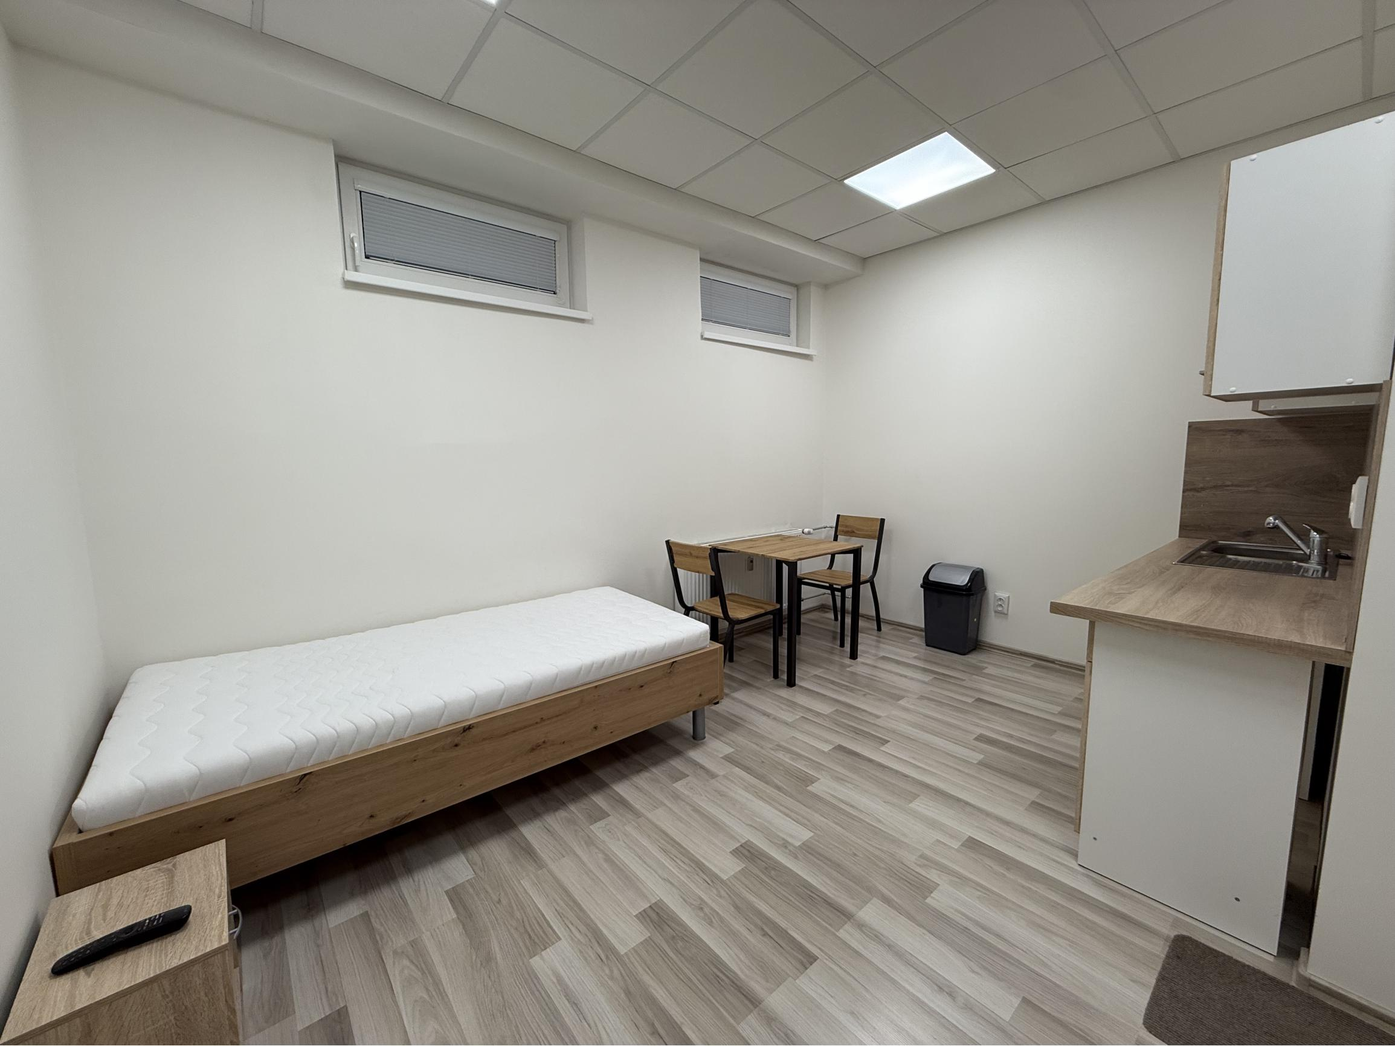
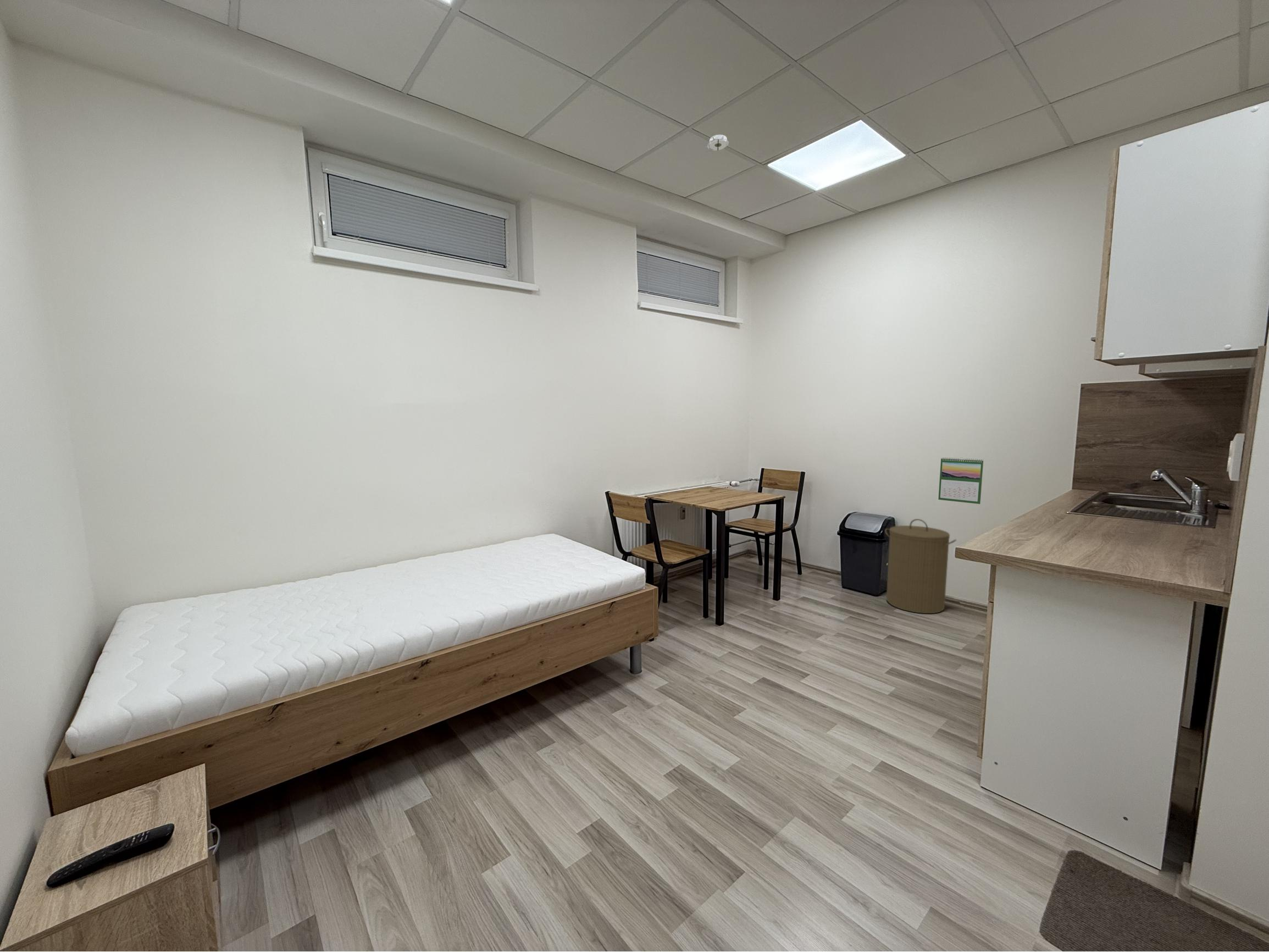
+ calendar (960, 479)
+ laundry hamper (917, 562)
+ smoke detector (717, 142)
